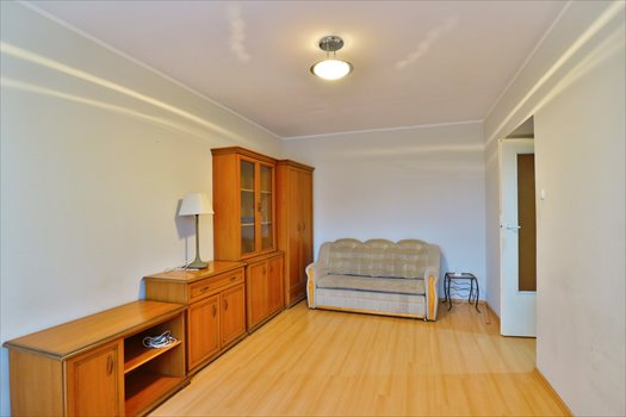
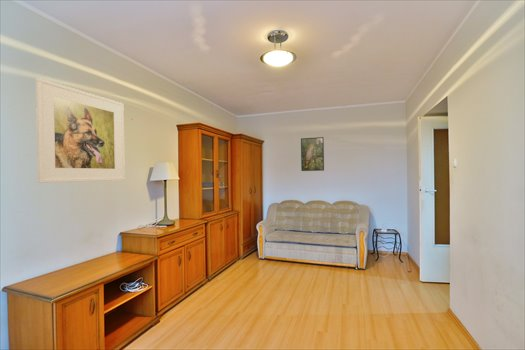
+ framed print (87, 137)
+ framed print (312, 154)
